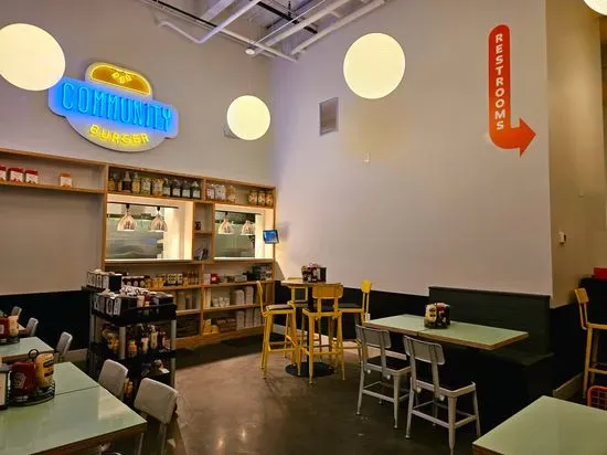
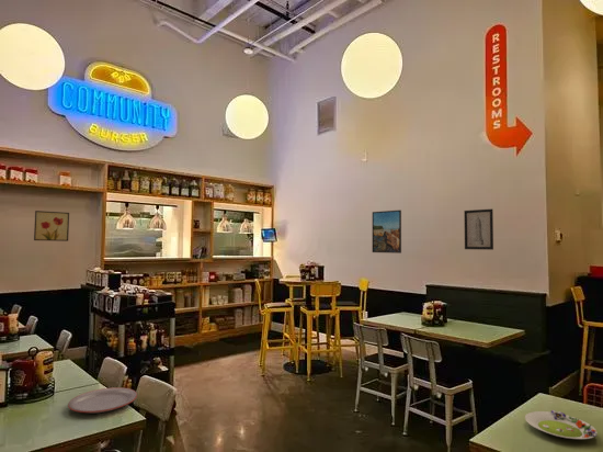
+ wall art (478, 229)
+ wall art (52, 226)
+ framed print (386, 231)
+ plate (103, 400)
+ salad plate (559, 426)
